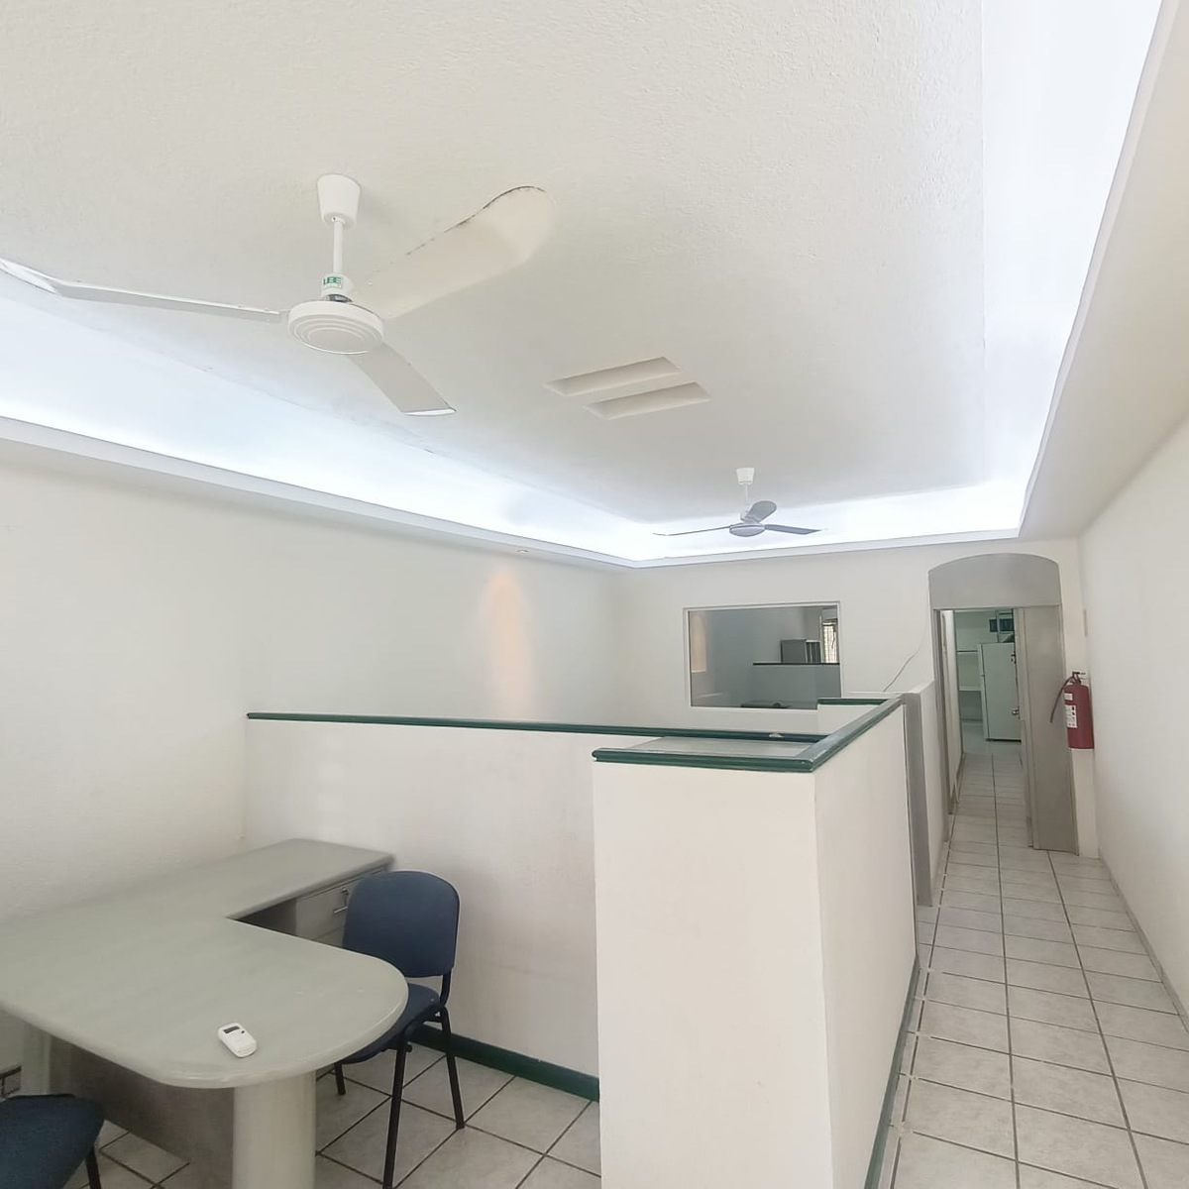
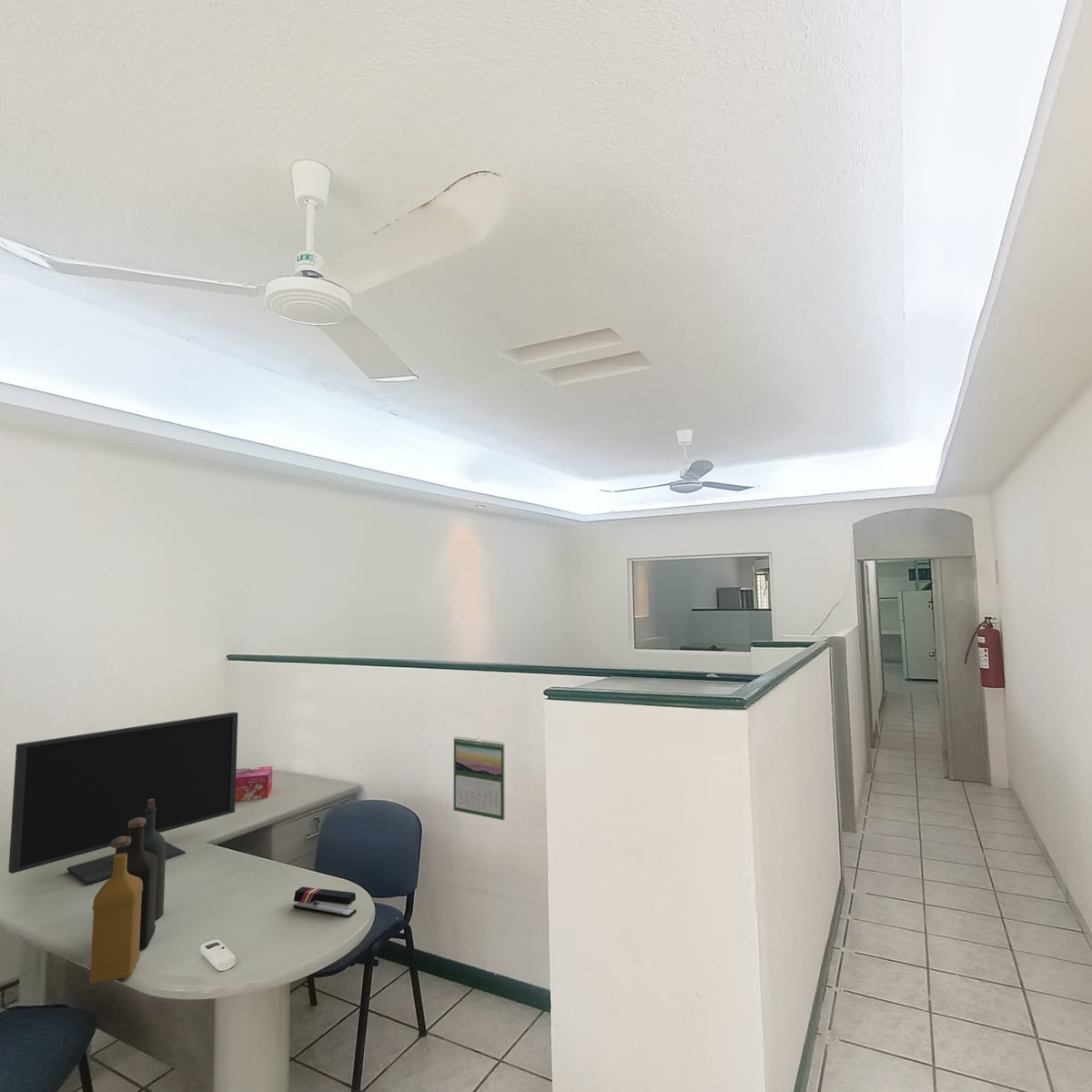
+ tissue box (236, 784)
+ stapler (324, 900)
+ monitor (131, 793)
+ bottle (132, 881)
+ calendar (478, 775)
